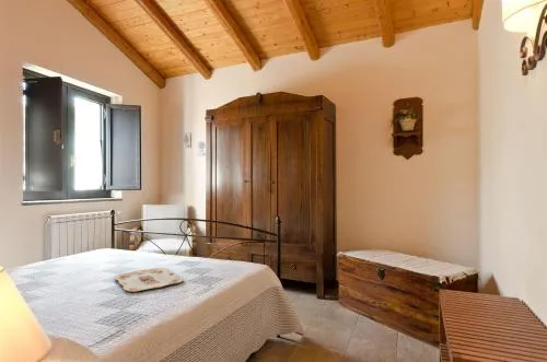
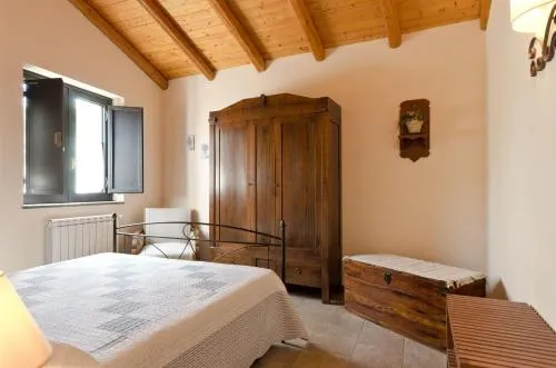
- serving tray (148, 279)
